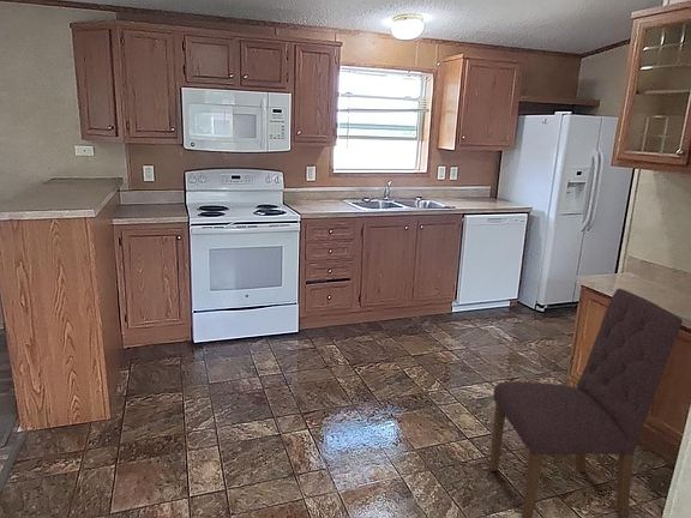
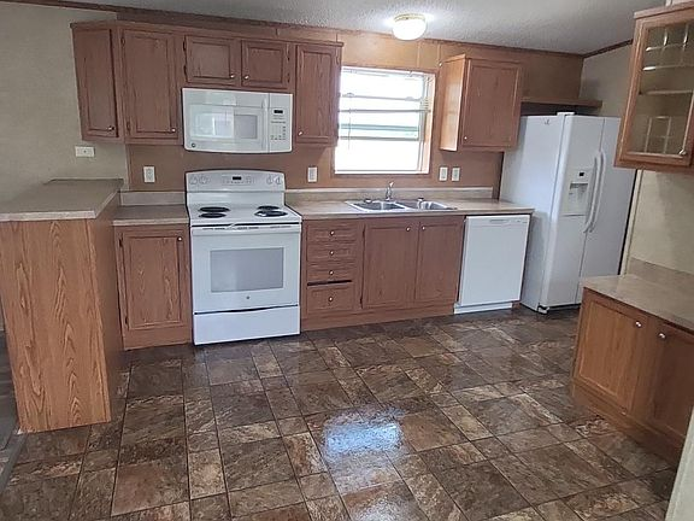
- dining chair (572, 402)
